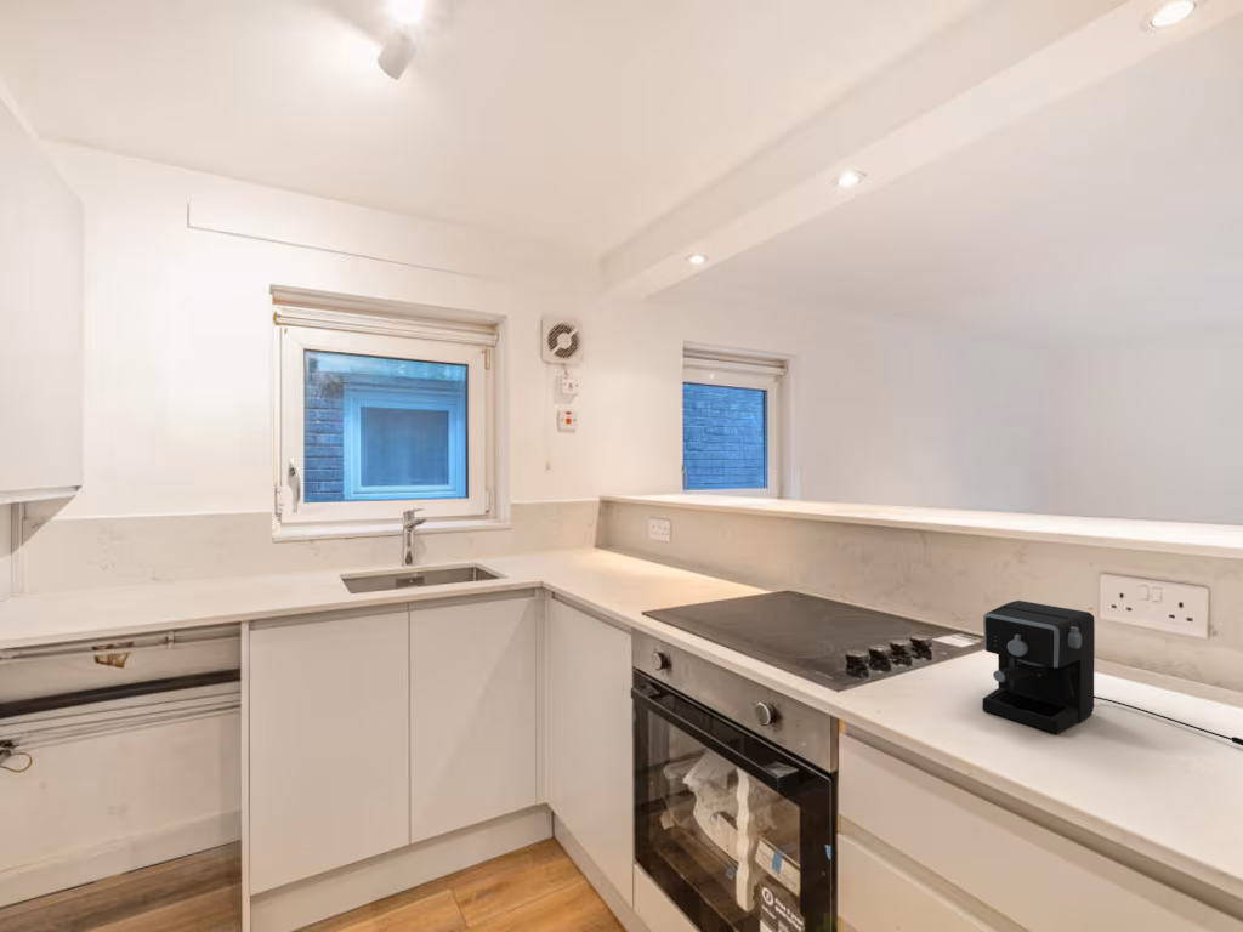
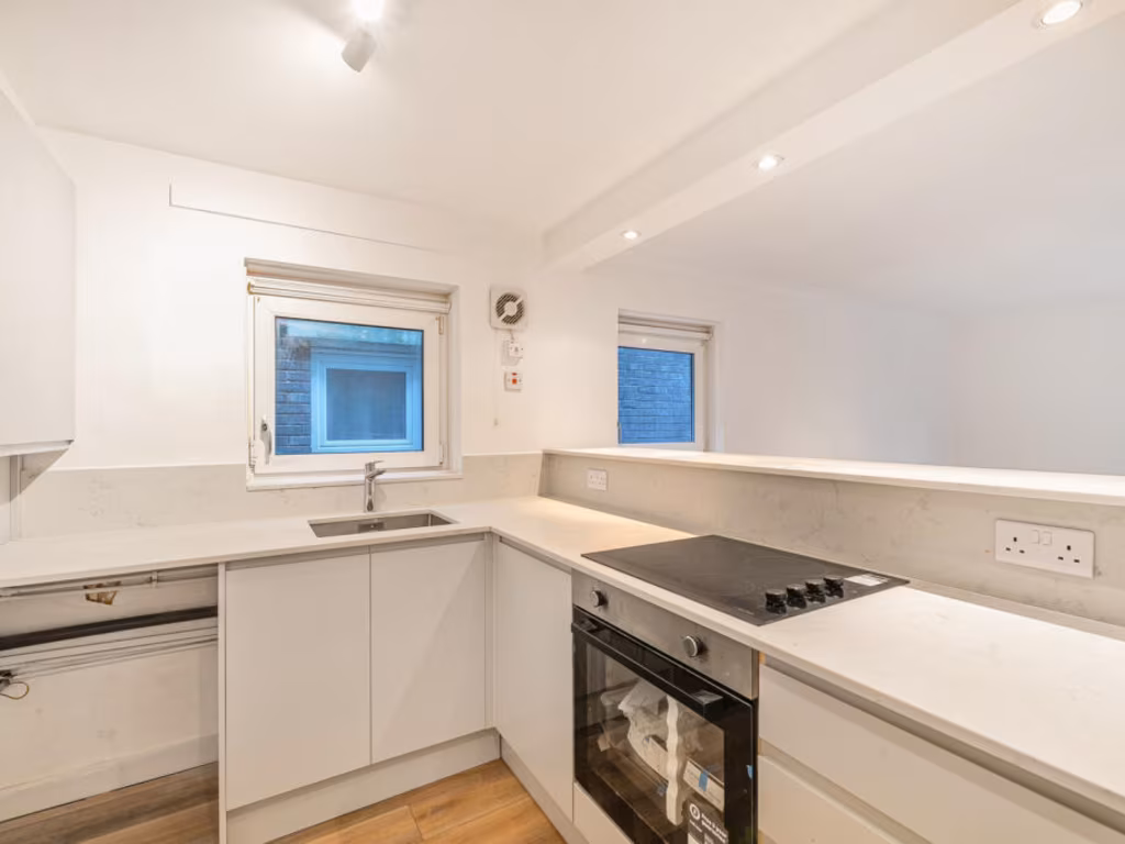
- coffee maker (1092, 675)
